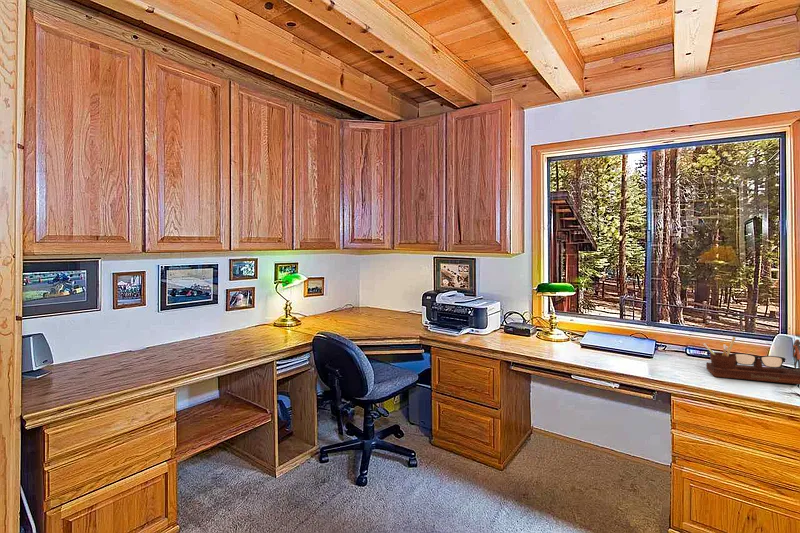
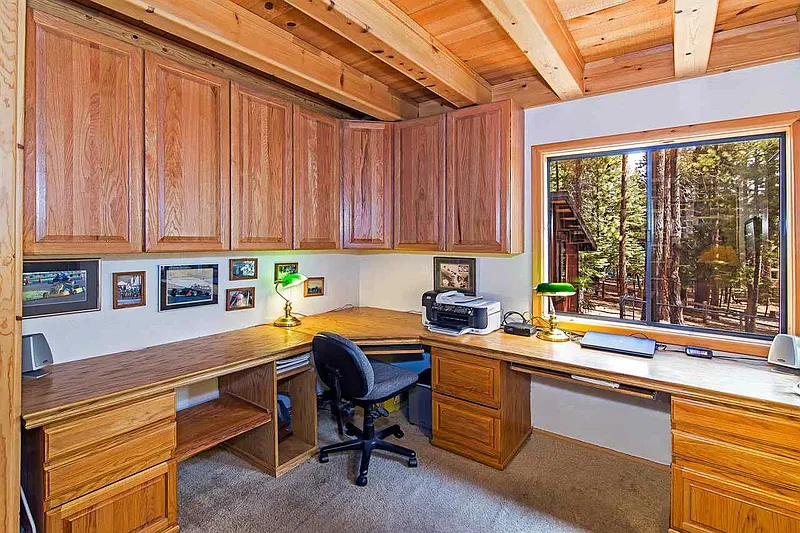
- desk organizer (754, 357)
